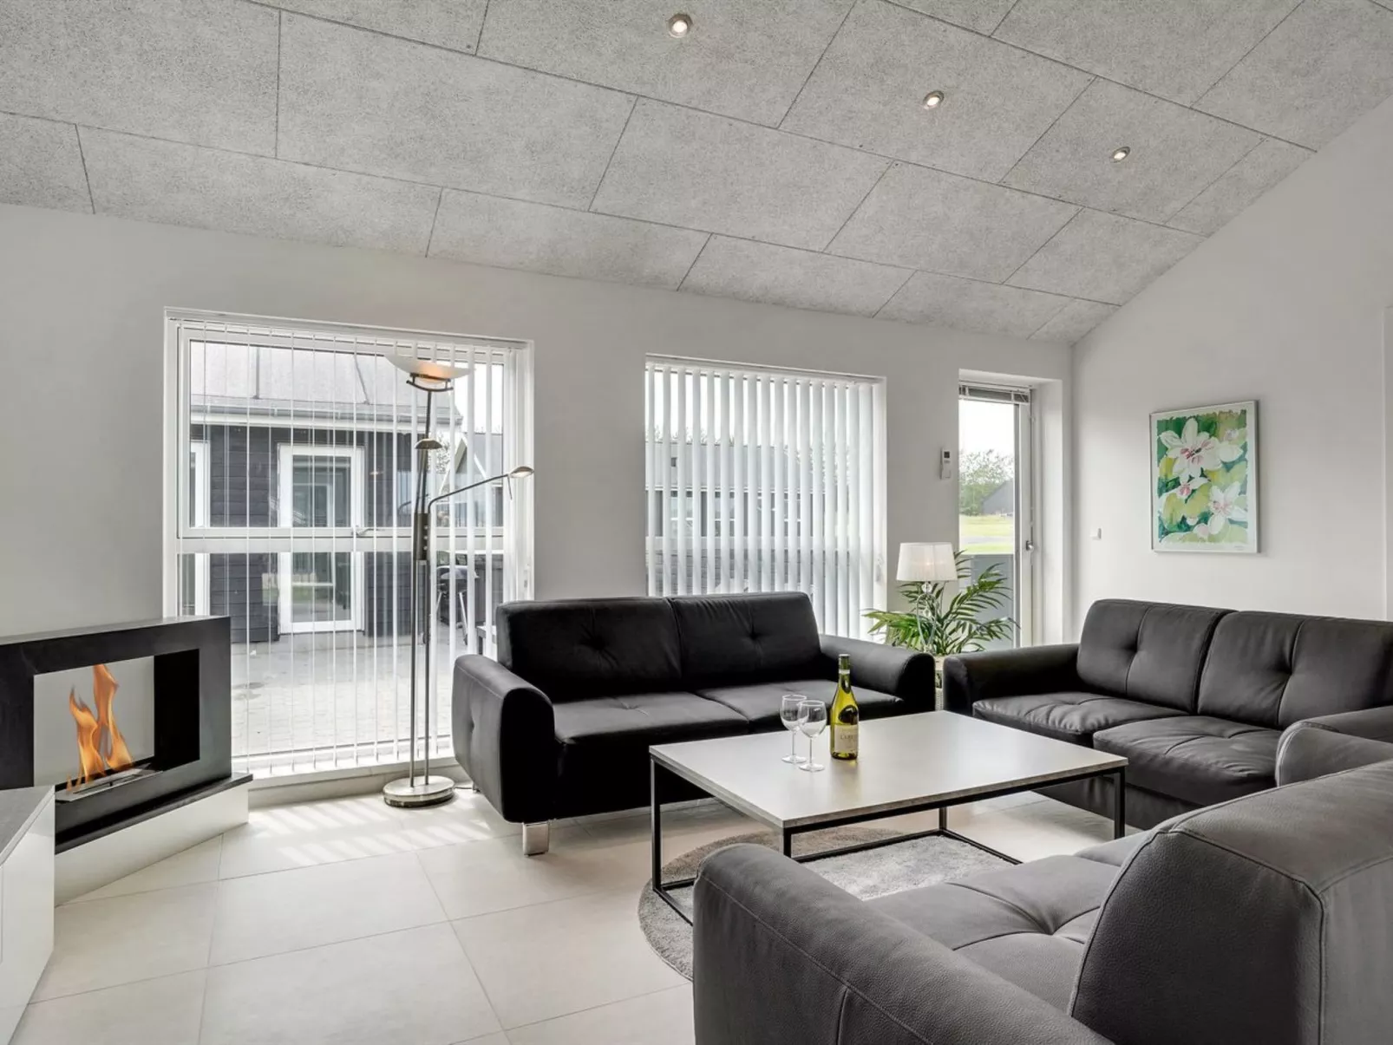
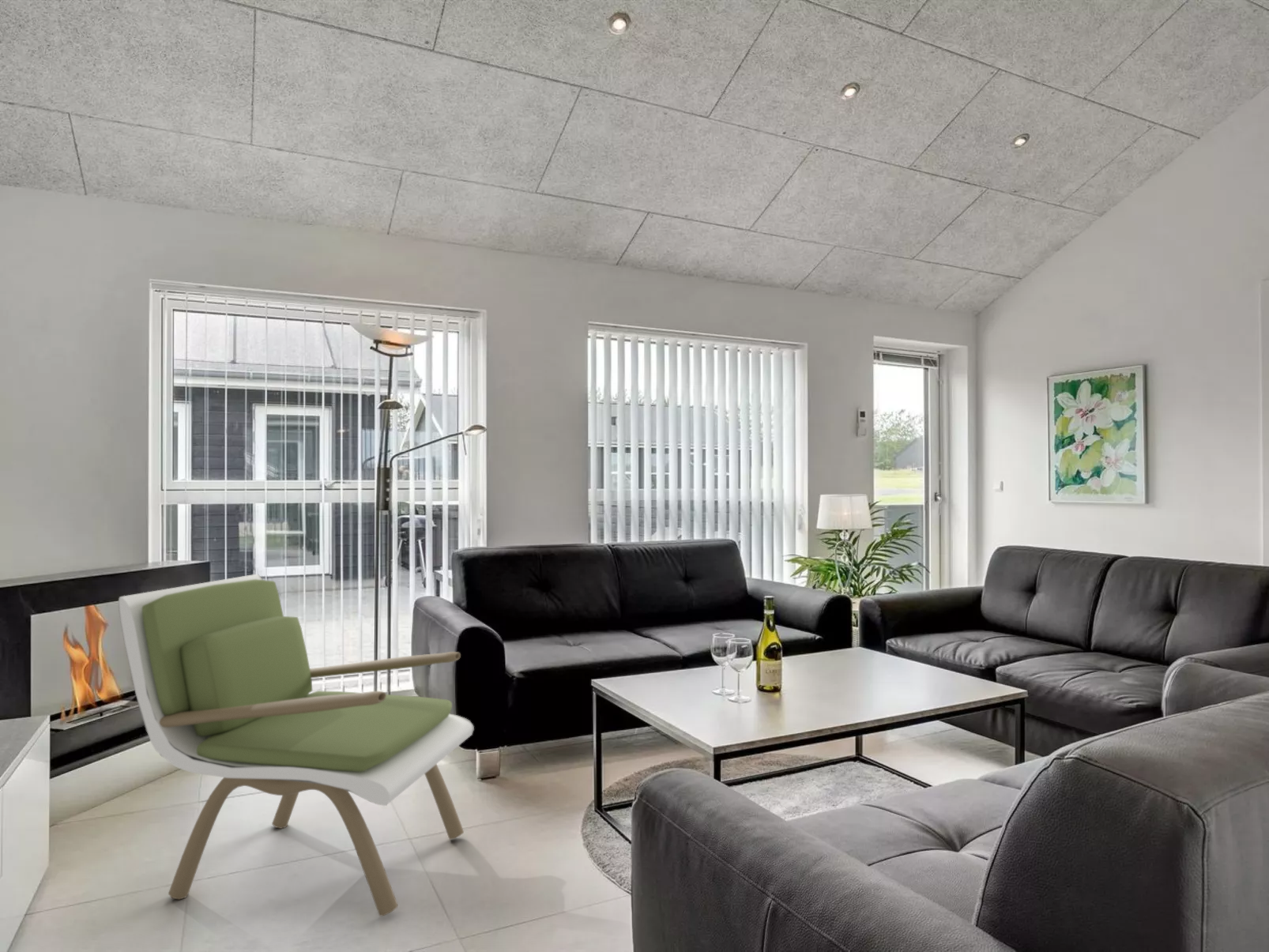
+ armchair (312, 724)
